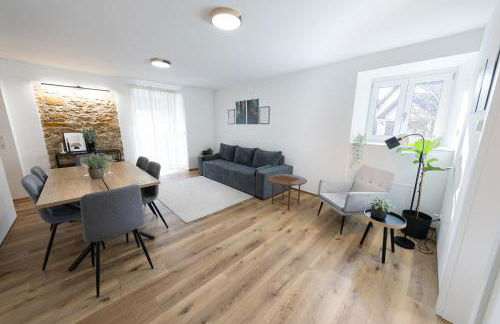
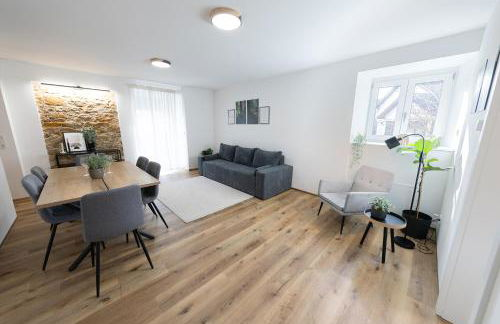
- side table (283, 191)
